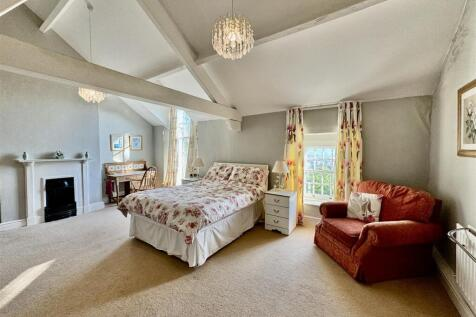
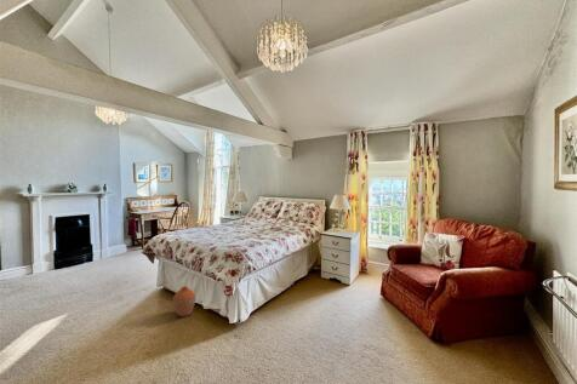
+ vase (184, 300)
